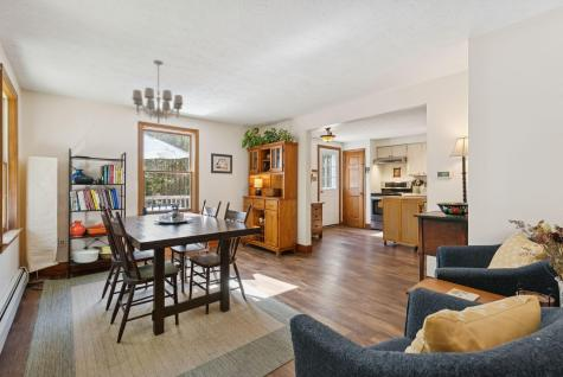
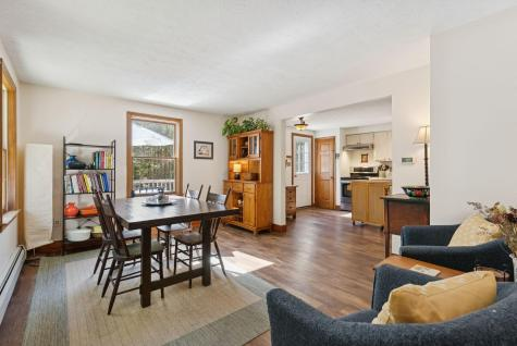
- chandelier (158, 92)
